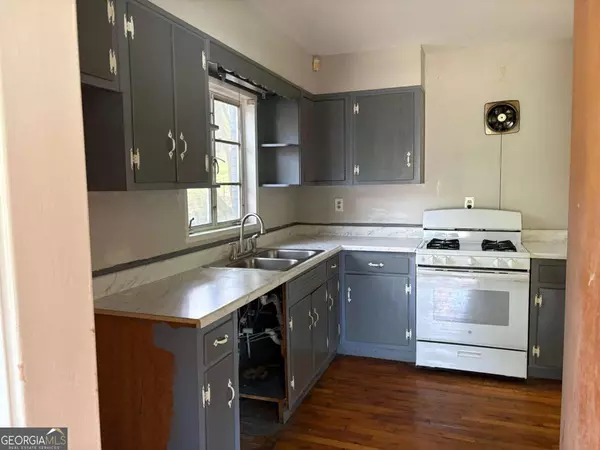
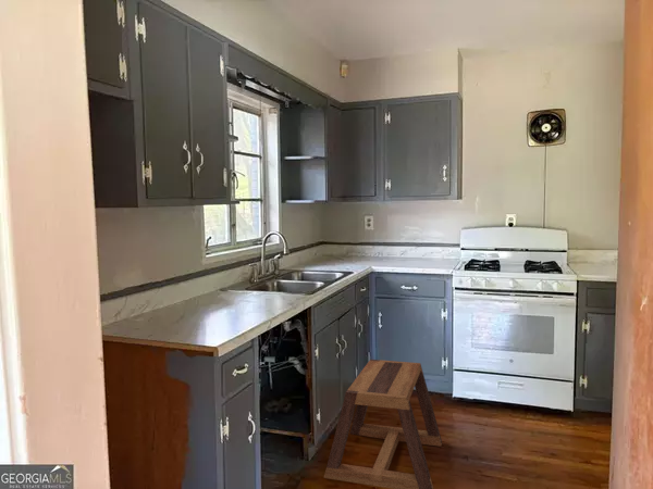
+ stool (386, 426)
